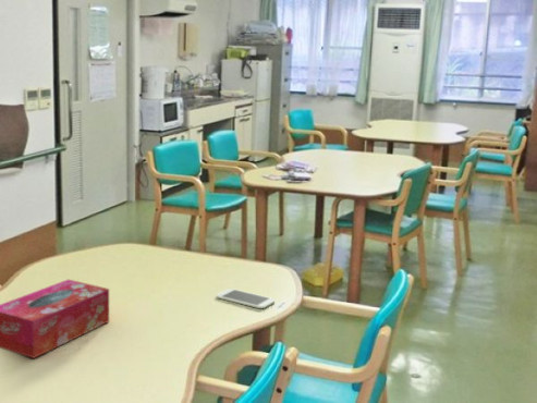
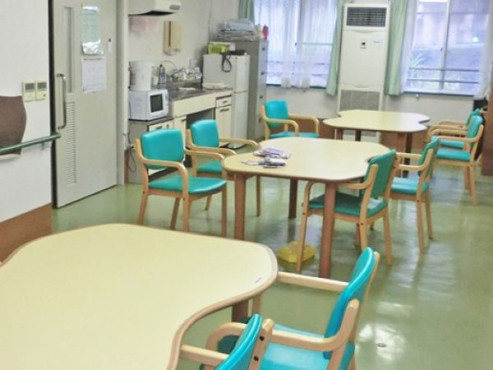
- tissue box (52, 315)
- smartphone (245, 297)
